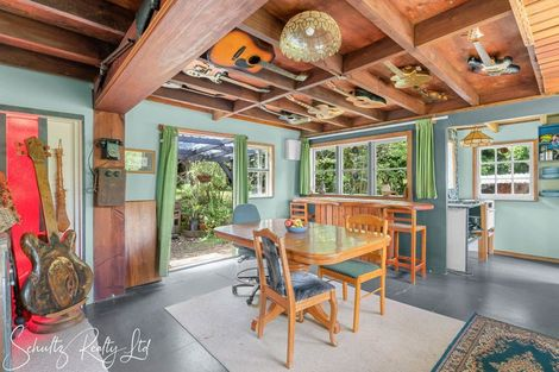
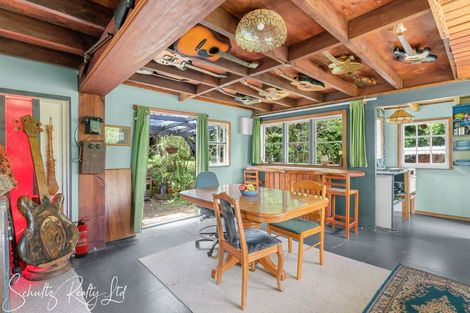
+ fire extinguisher (78, 237)
